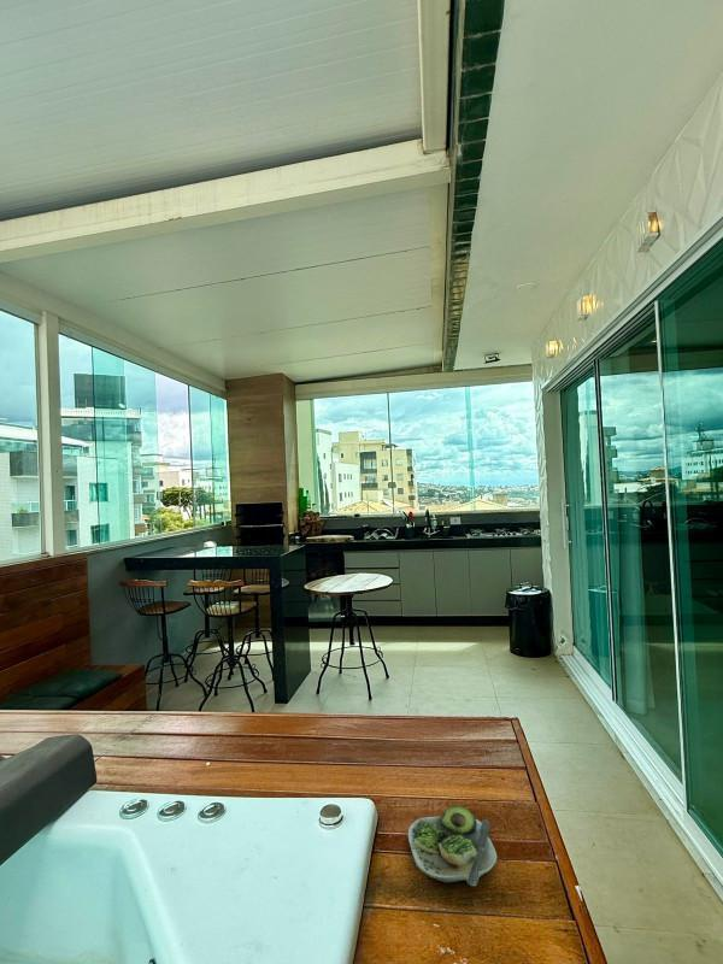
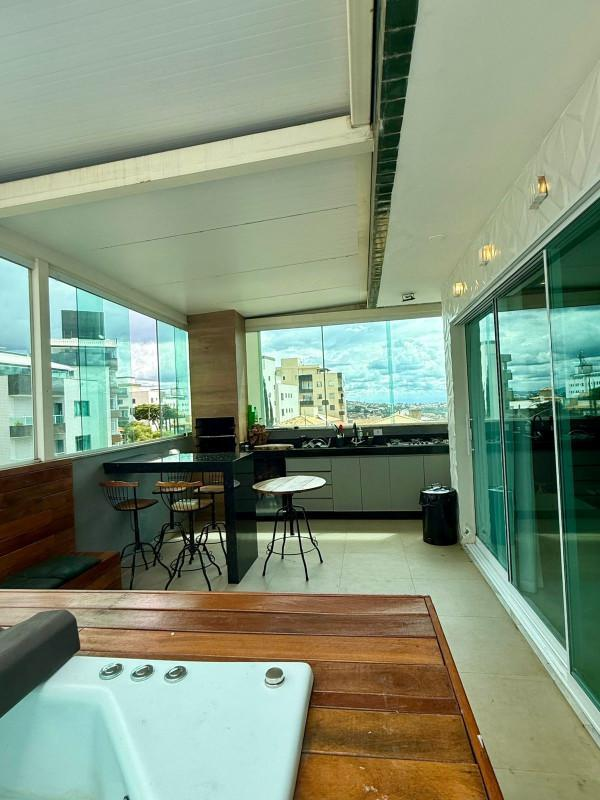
- salad plate (451, 836)
